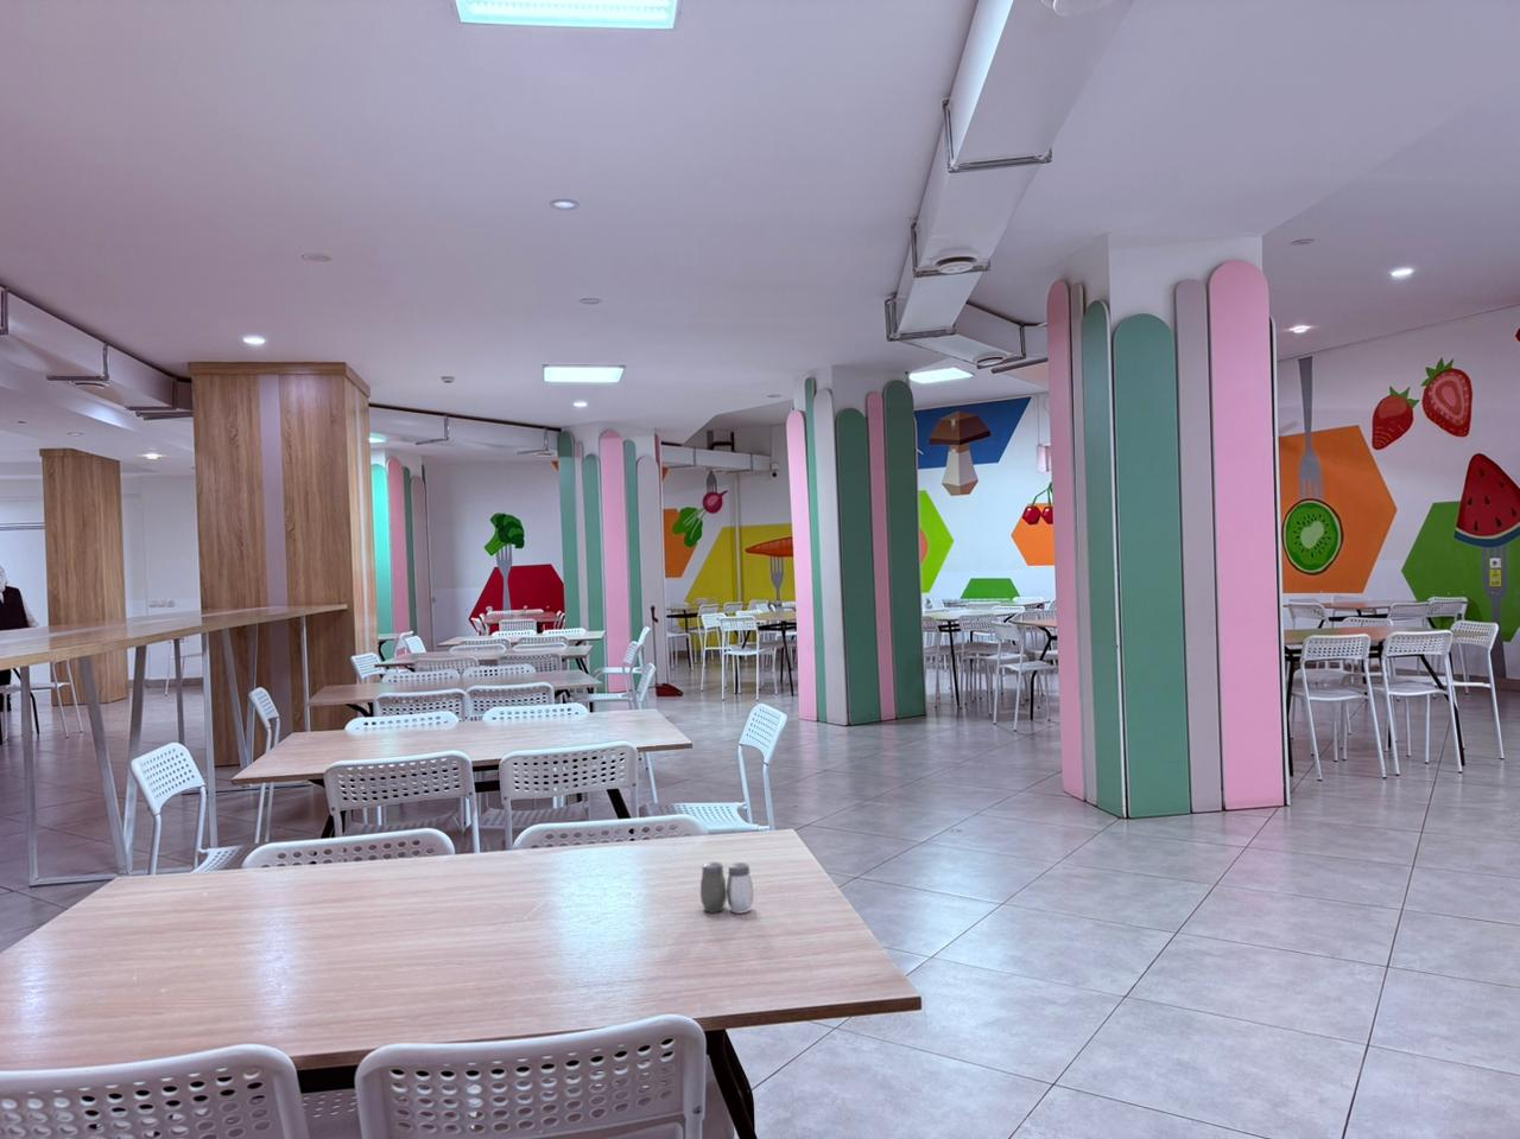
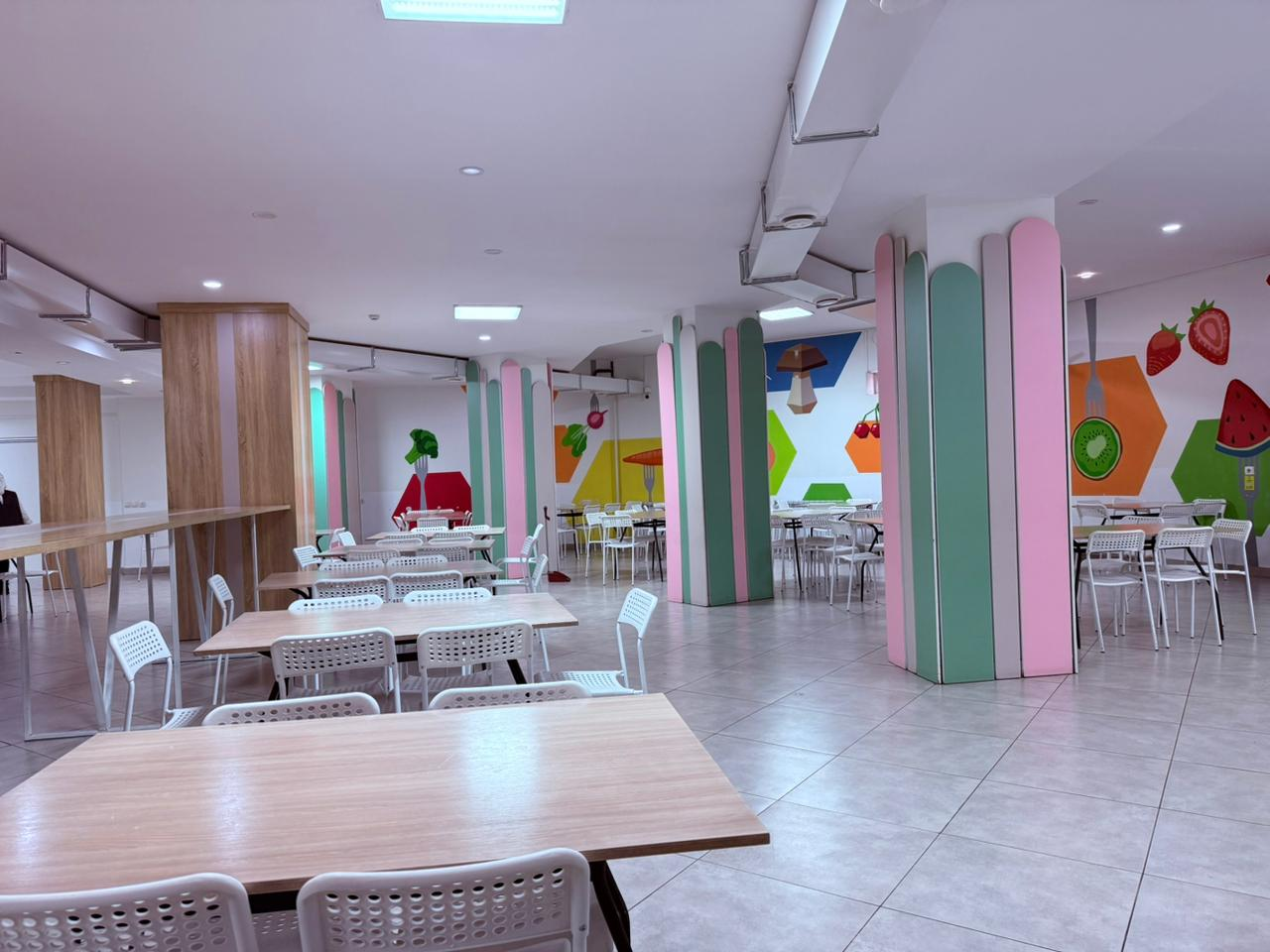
- salt and pepper shaker (726, 887)
